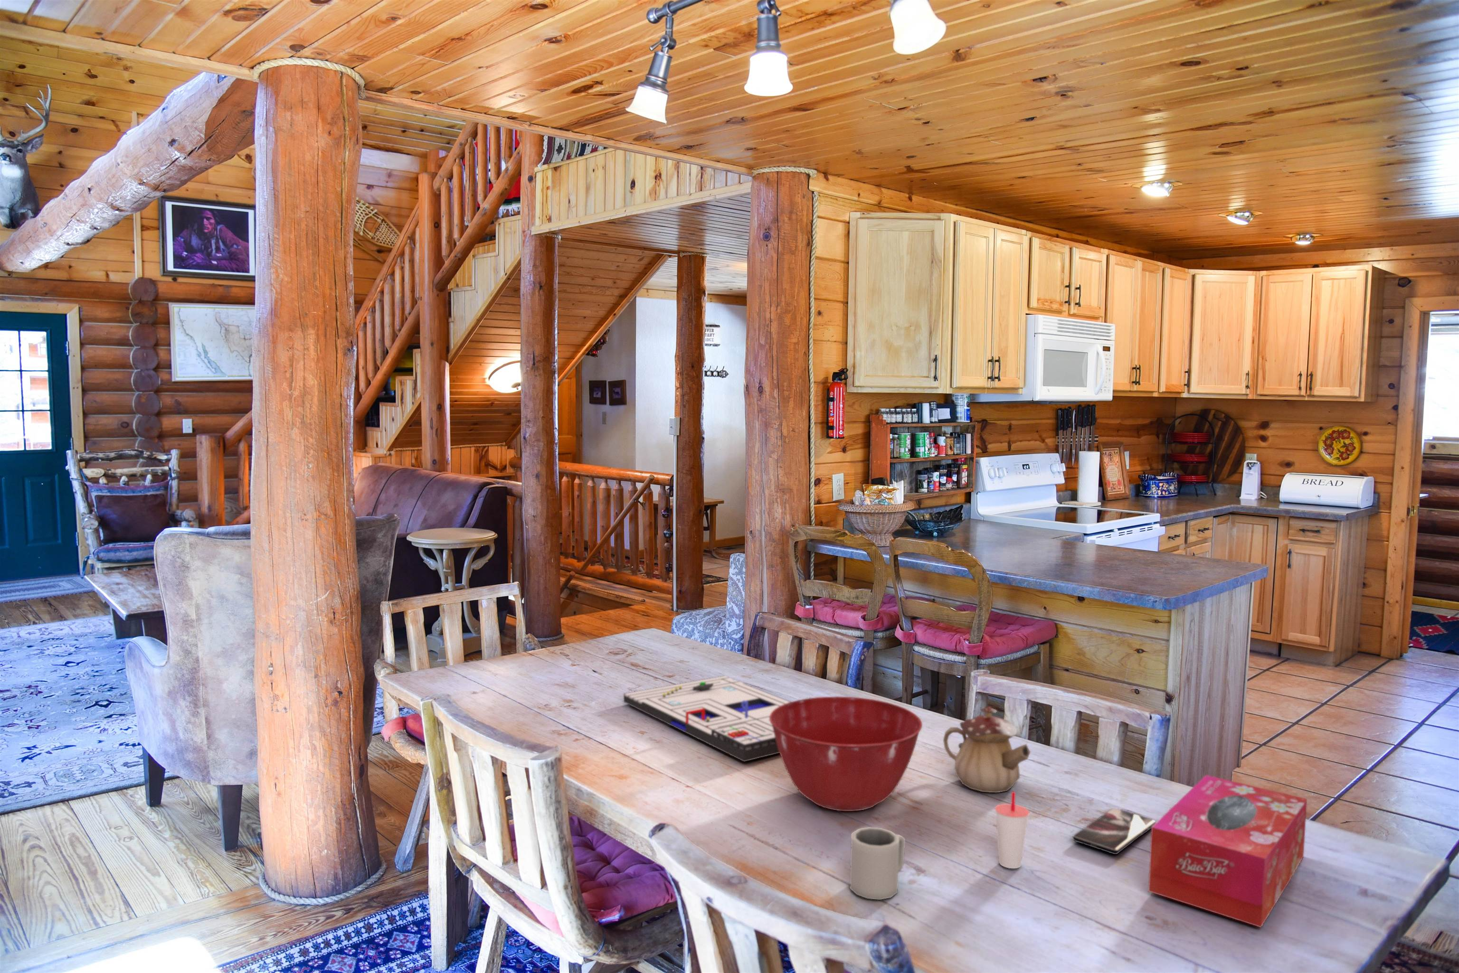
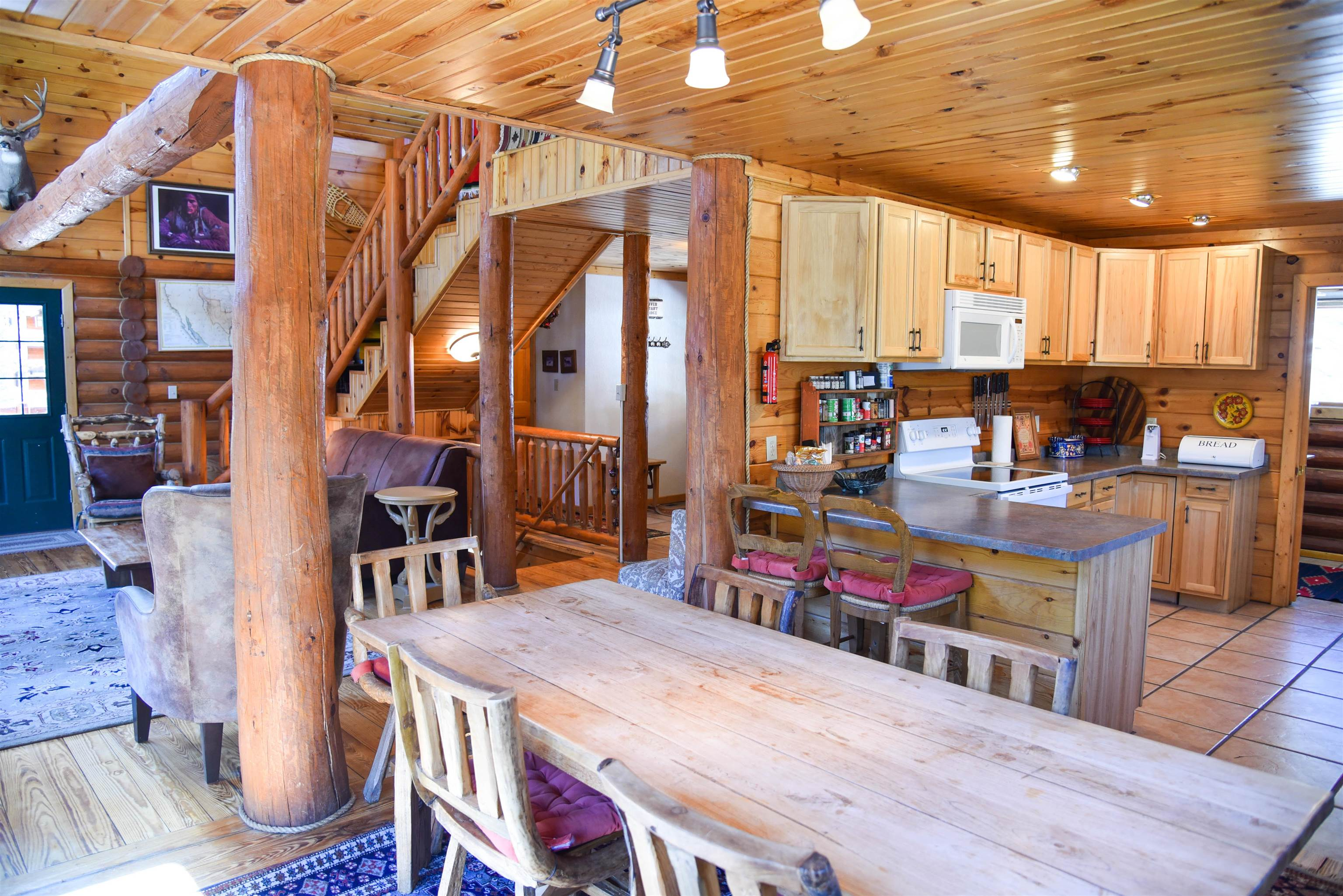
- smartphone (1115, 830)
- tissue box (1231, 843)
- cup (1011, 827)
- cup (880, 860)
- board game (733, 696)
- teapot (983, 743)
- mixing bowl (843, 758)
